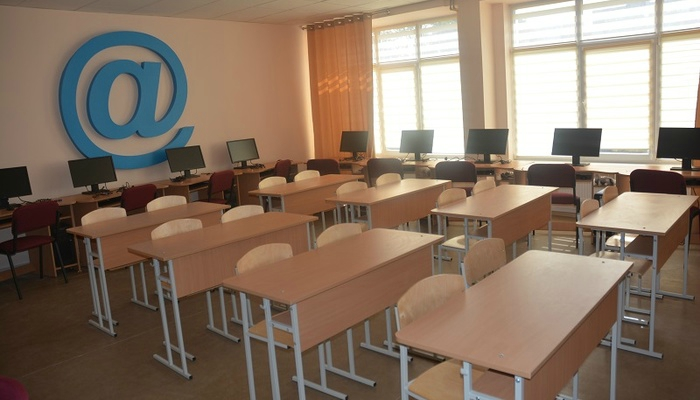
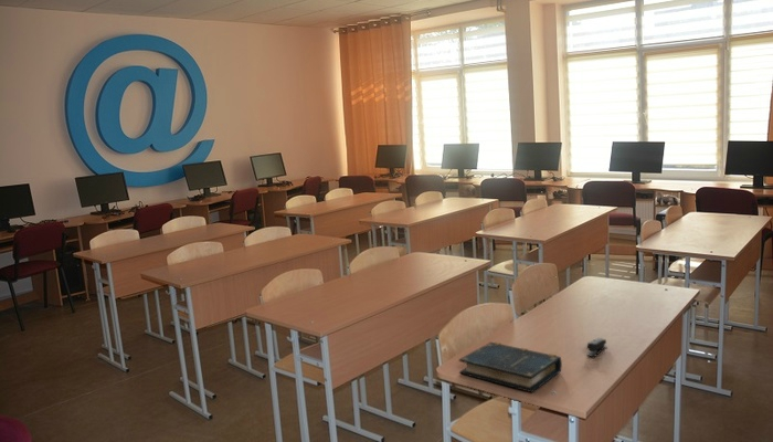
+ stapler (596, 344)
+ book (510, 365)
